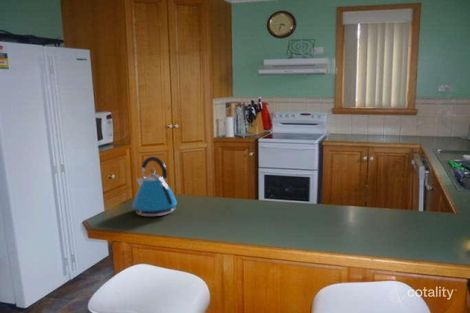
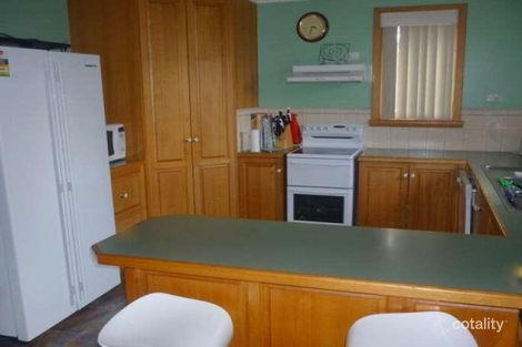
- kettle (155, 184)
